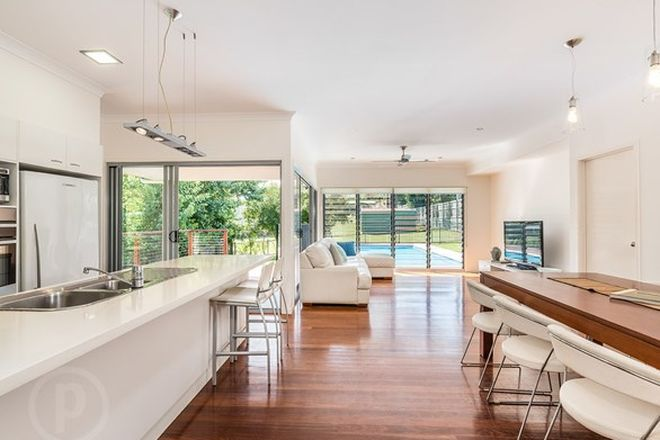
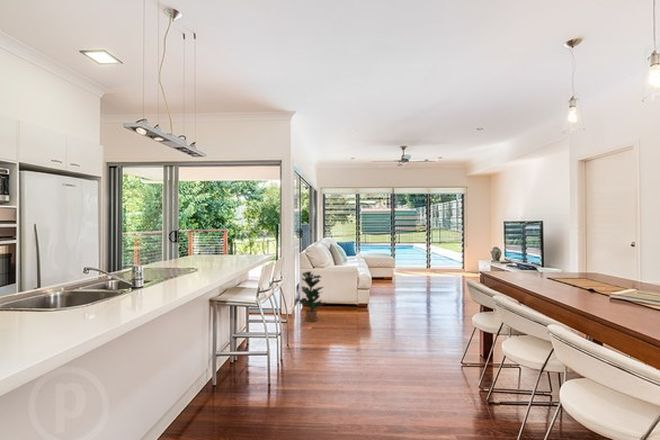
+ potted plant (311, 295)
